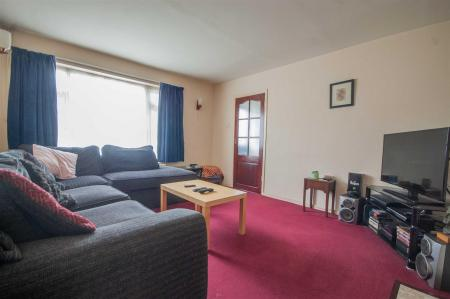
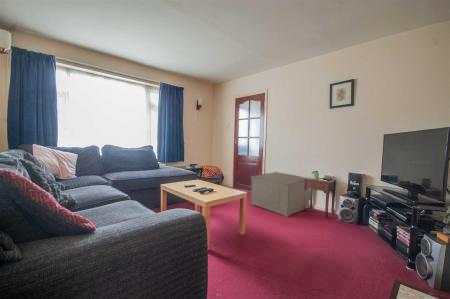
+ ottoman (280, 190)
